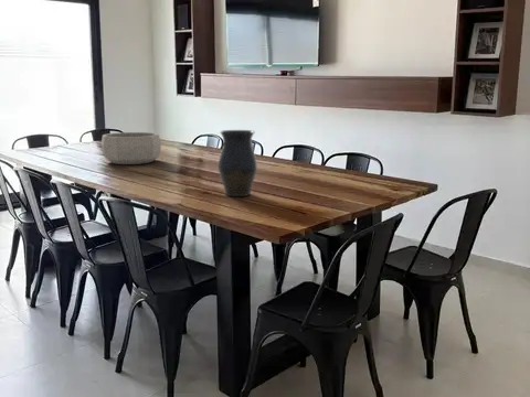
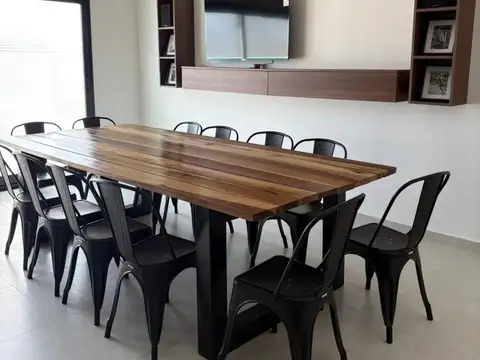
- vase (237, 163)
- decorative bowl (130, 148)
